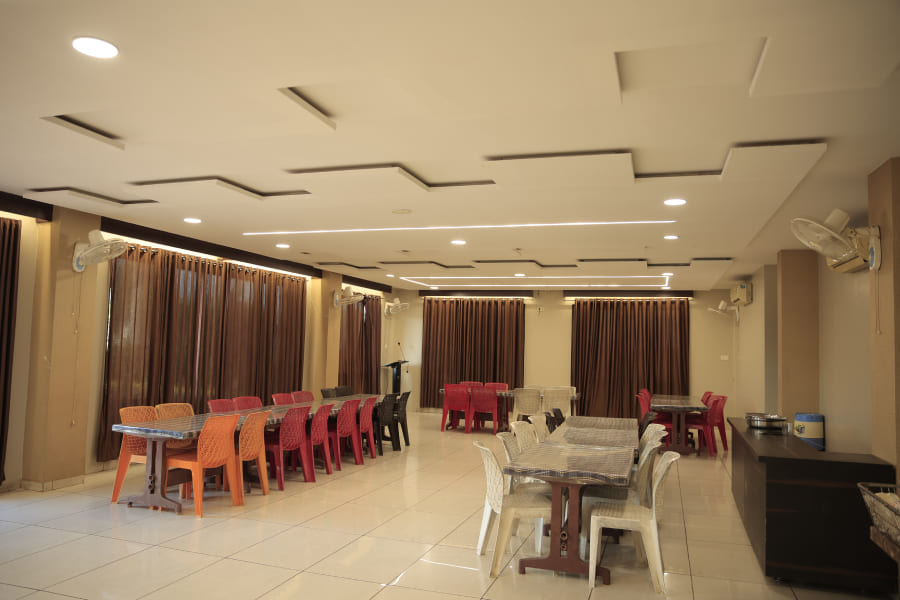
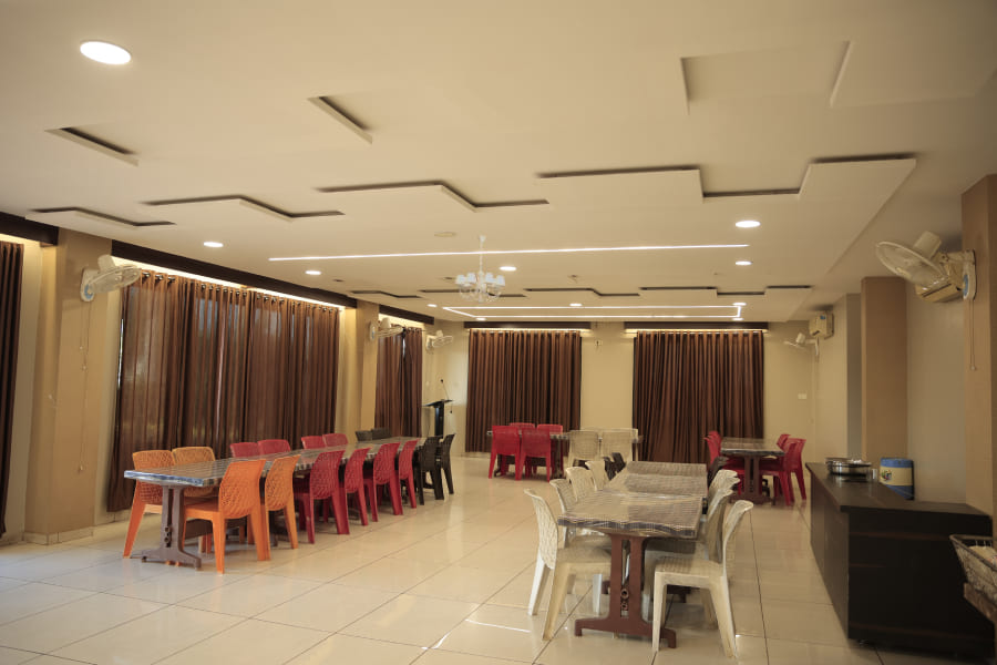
+ chandelier (480, 272)
